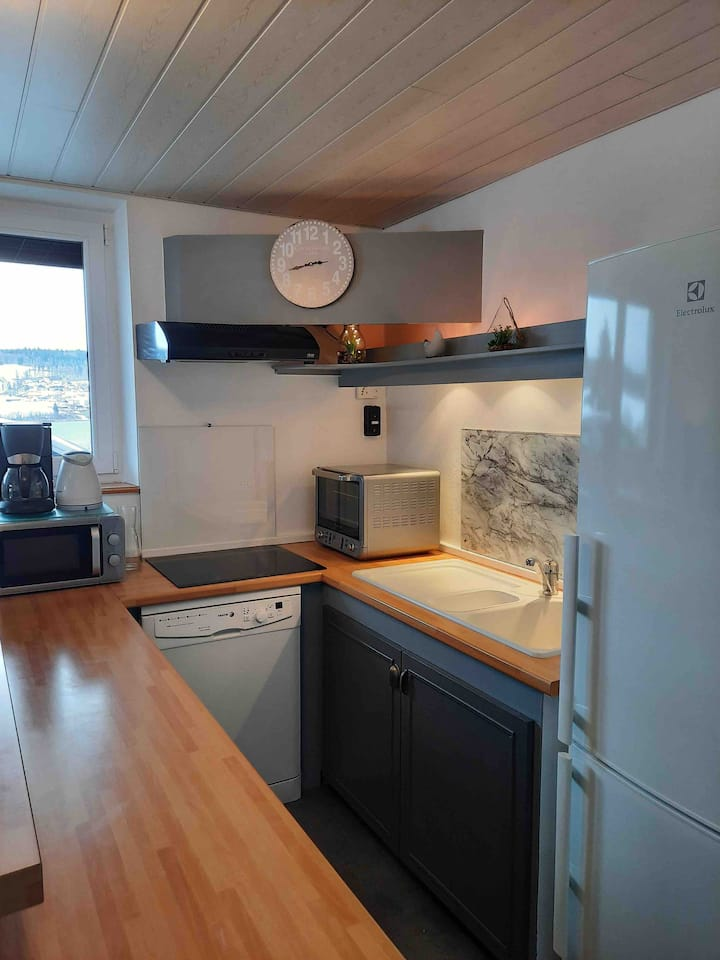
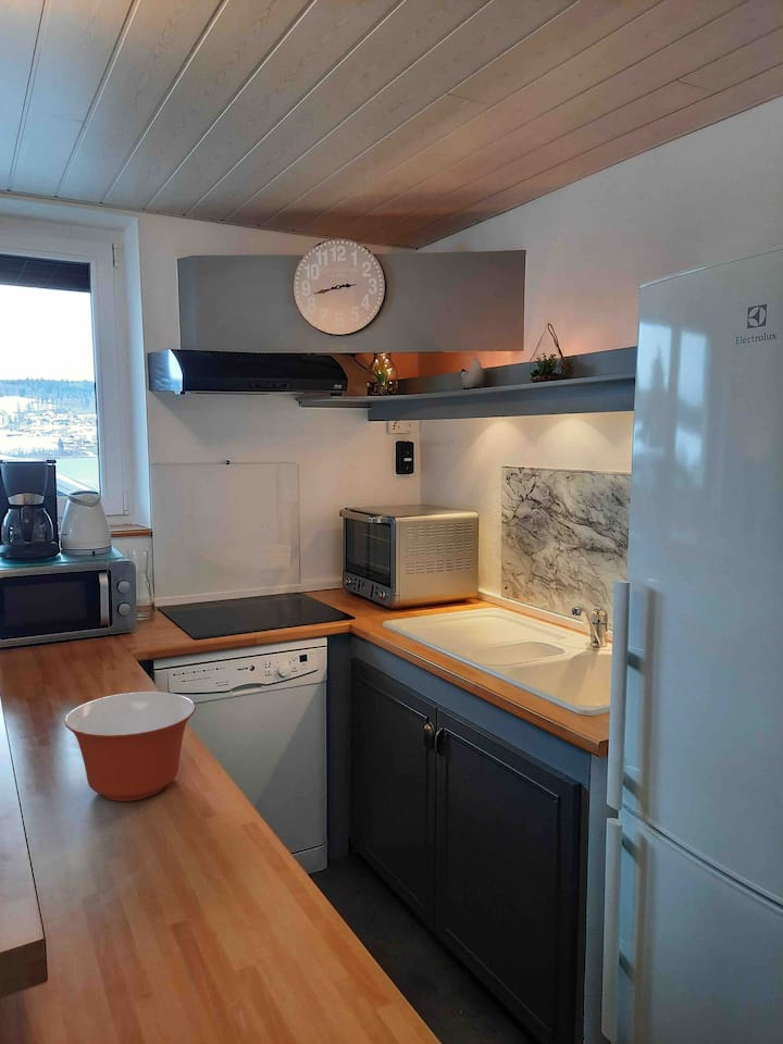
+ mixing bowl (133, 749)
